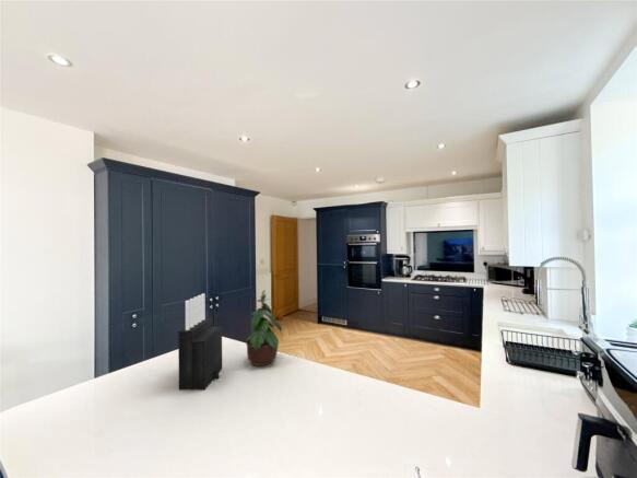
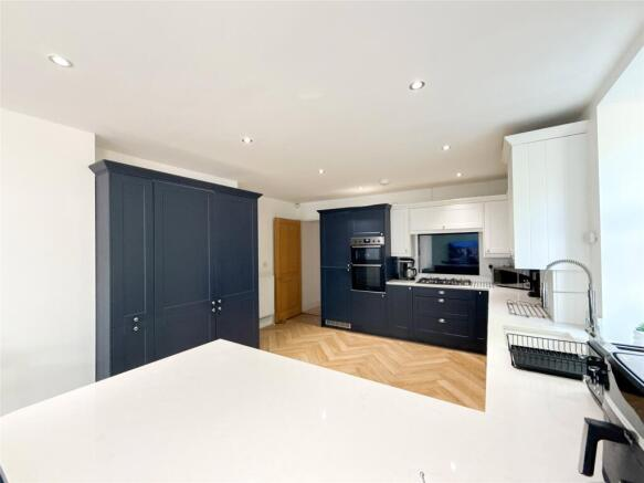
- knife block (204, 337)
- potted plant (264, 325)
